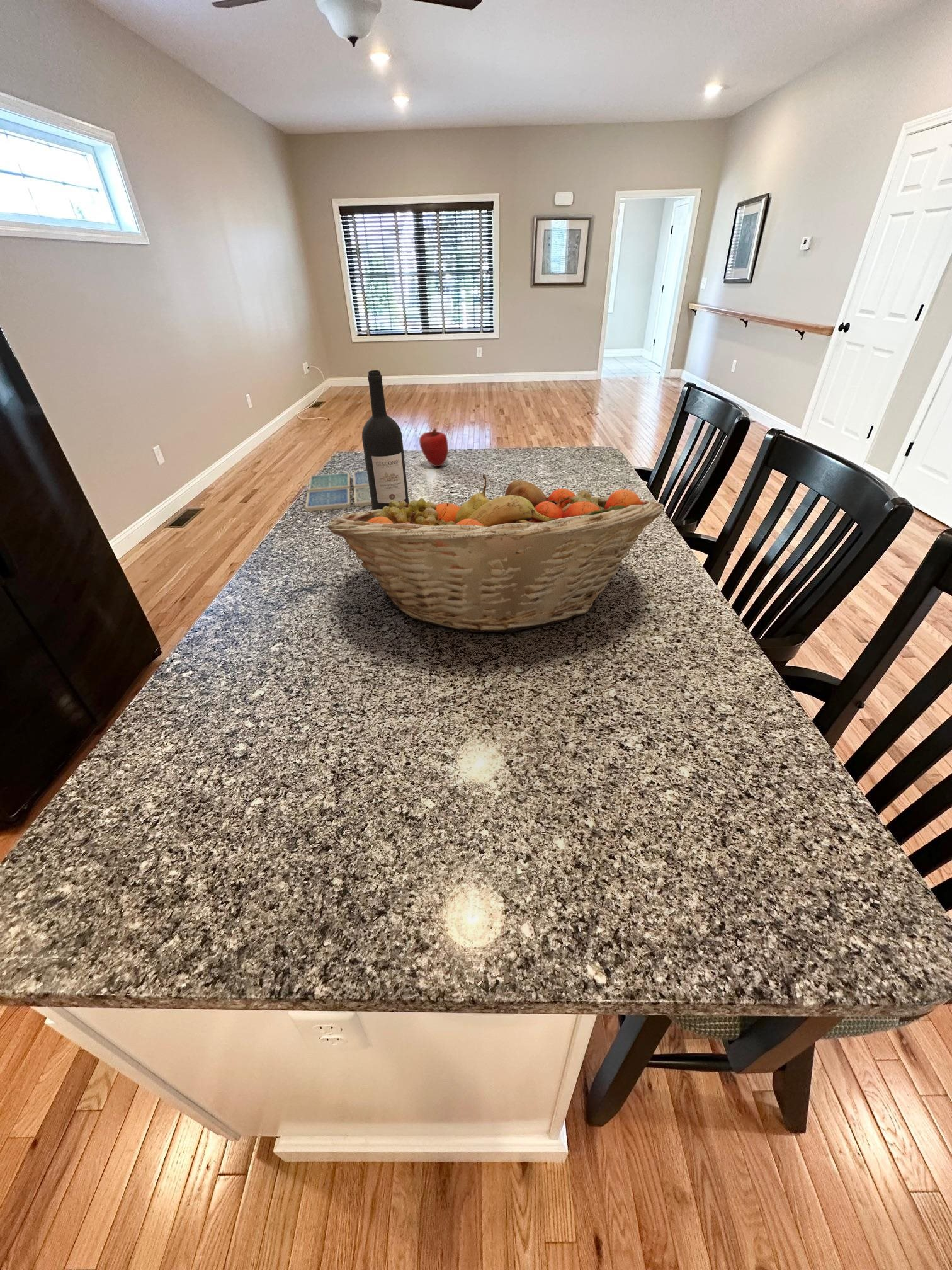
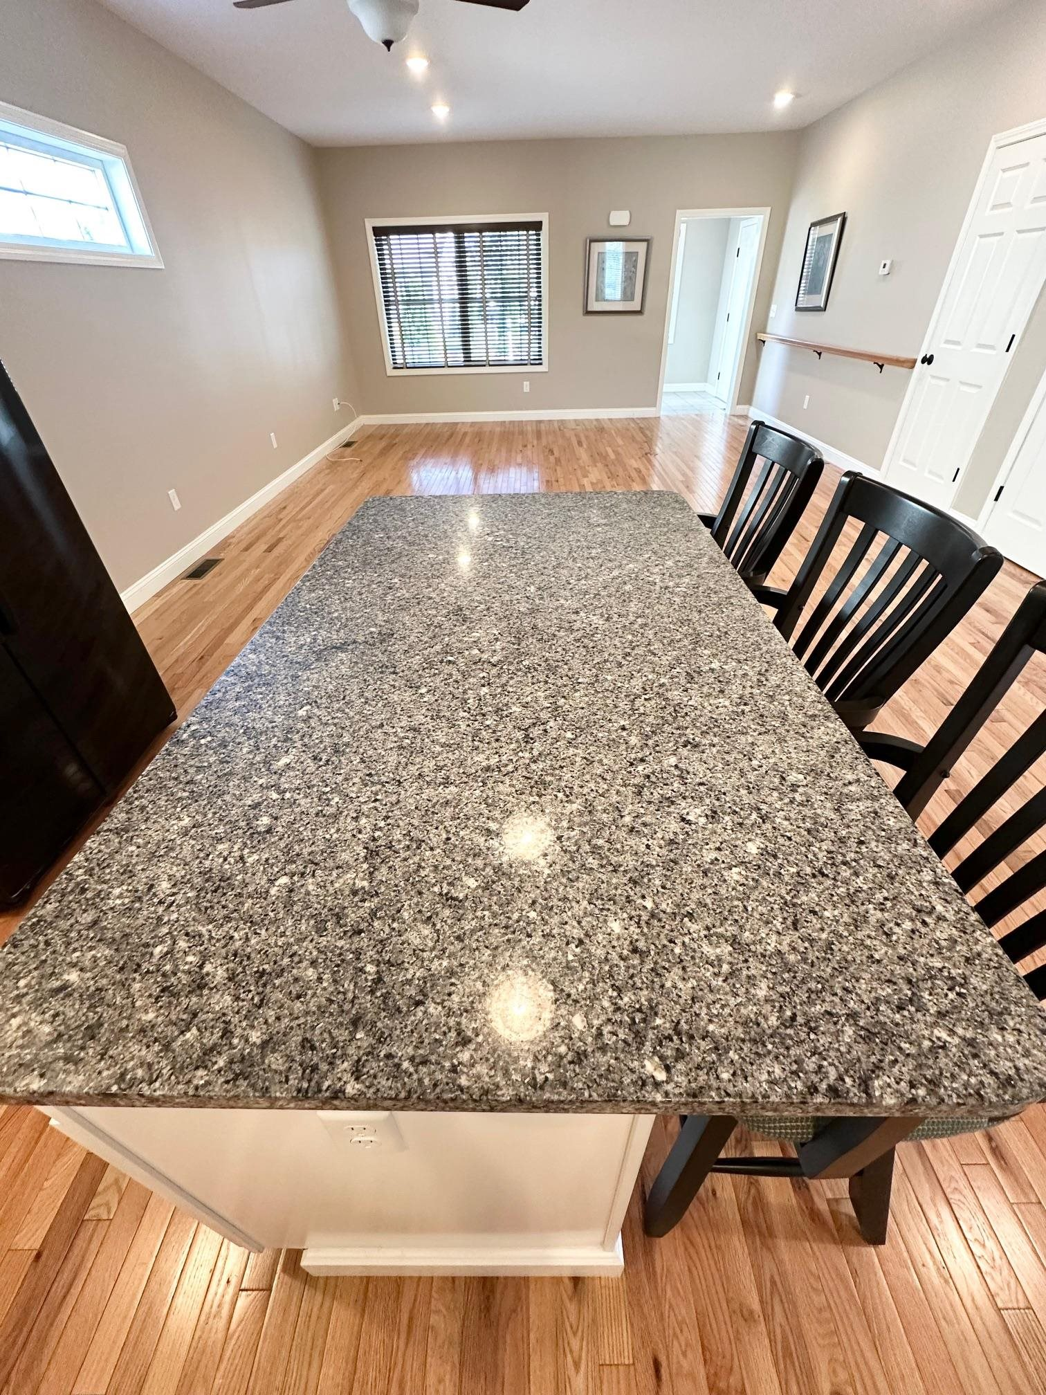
- apple (434, 447)
- fruit basket (493, 537)
- wine bottle (383, 452)
- drink coaster (349, 488)
